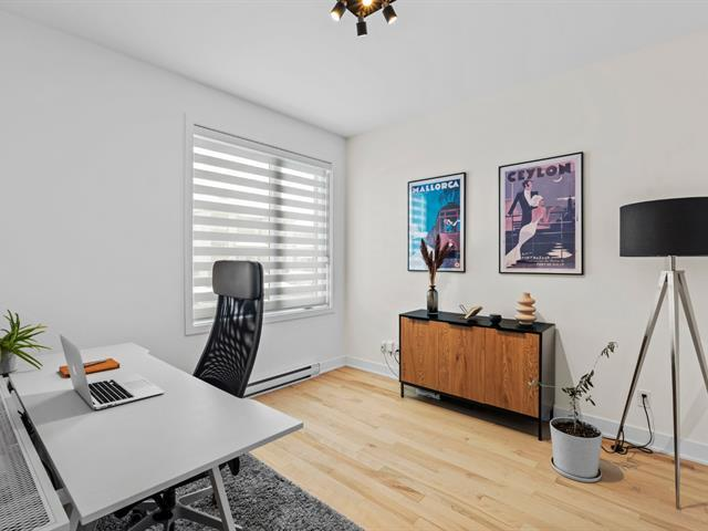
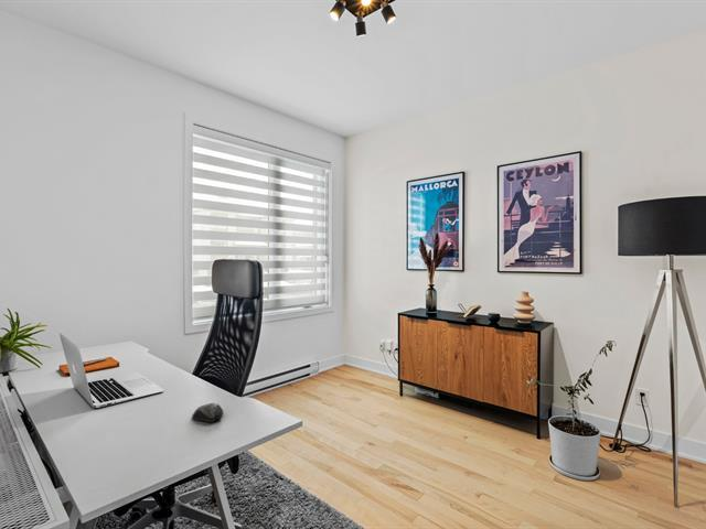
+ computer mouse (207, 411)
